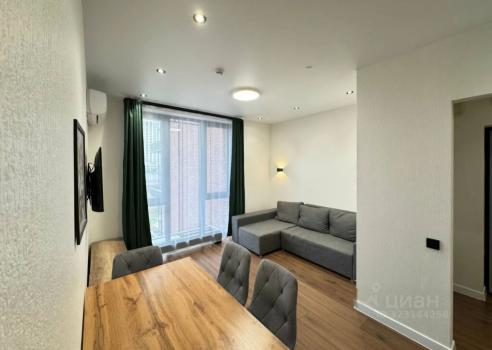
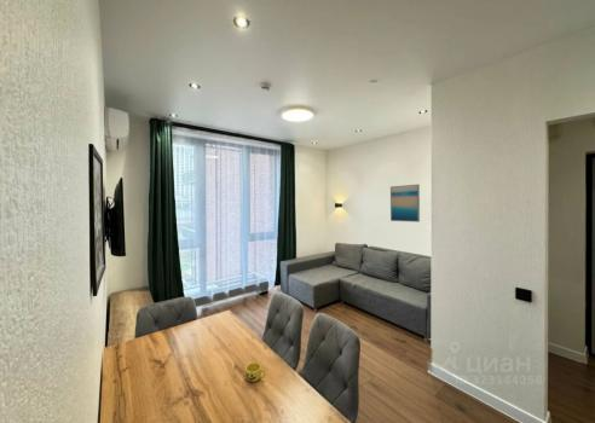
+ cup (255, 372)
+ wall art (404, 203)
